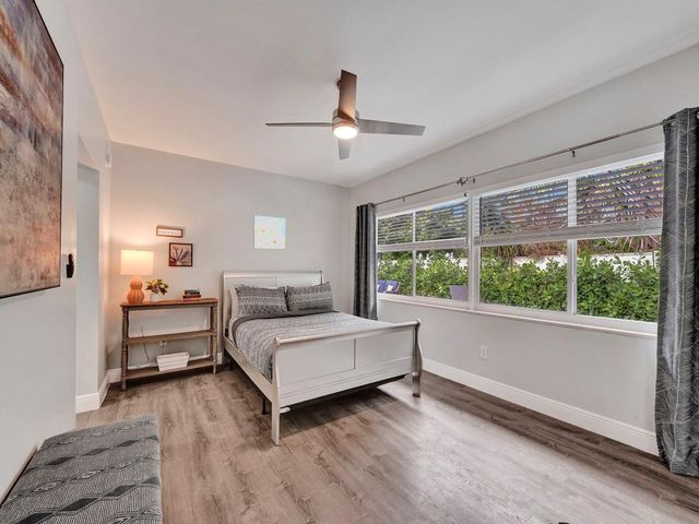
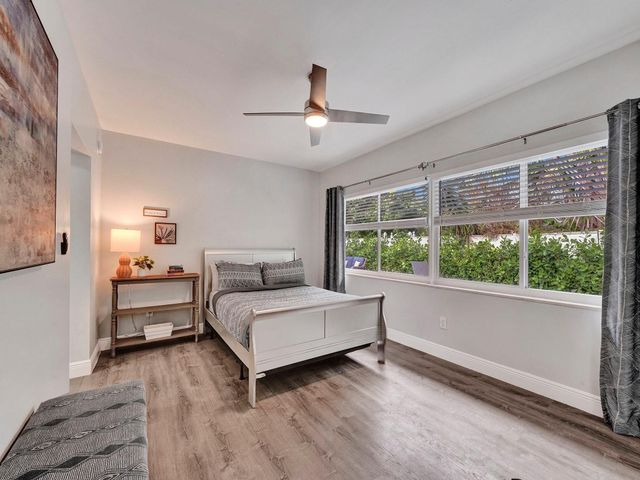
- wall art (270, 233)
